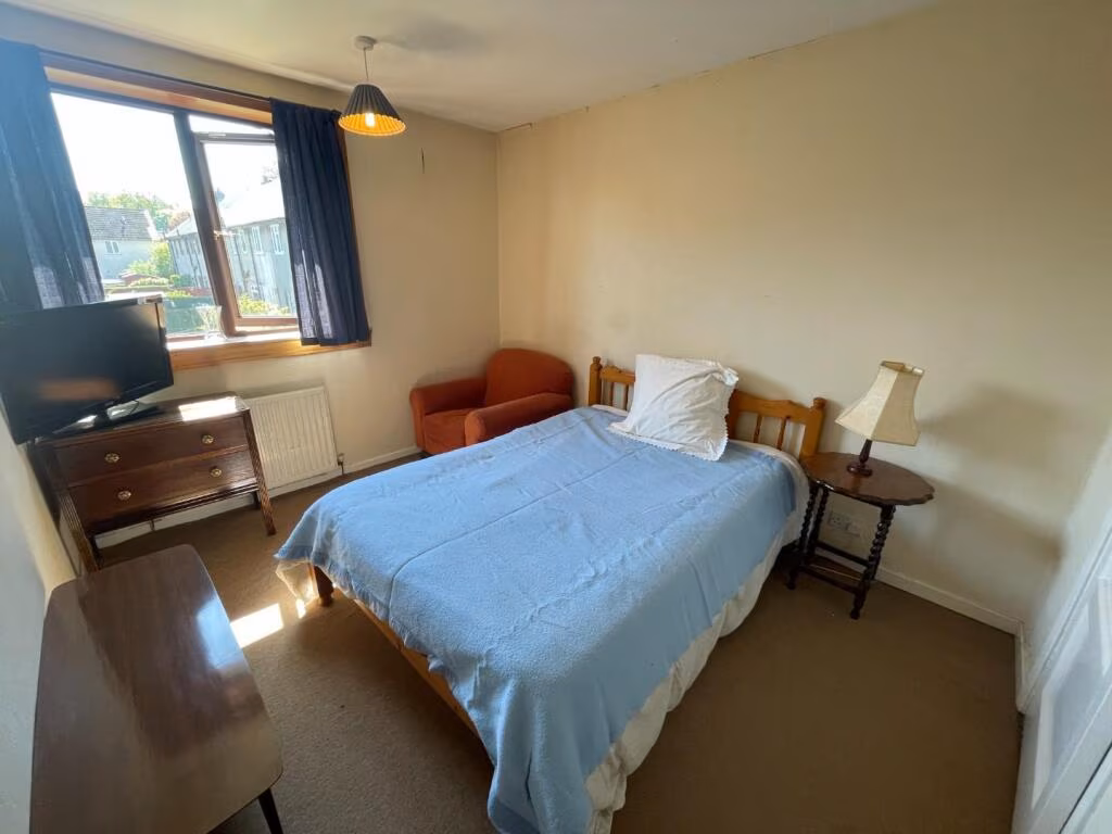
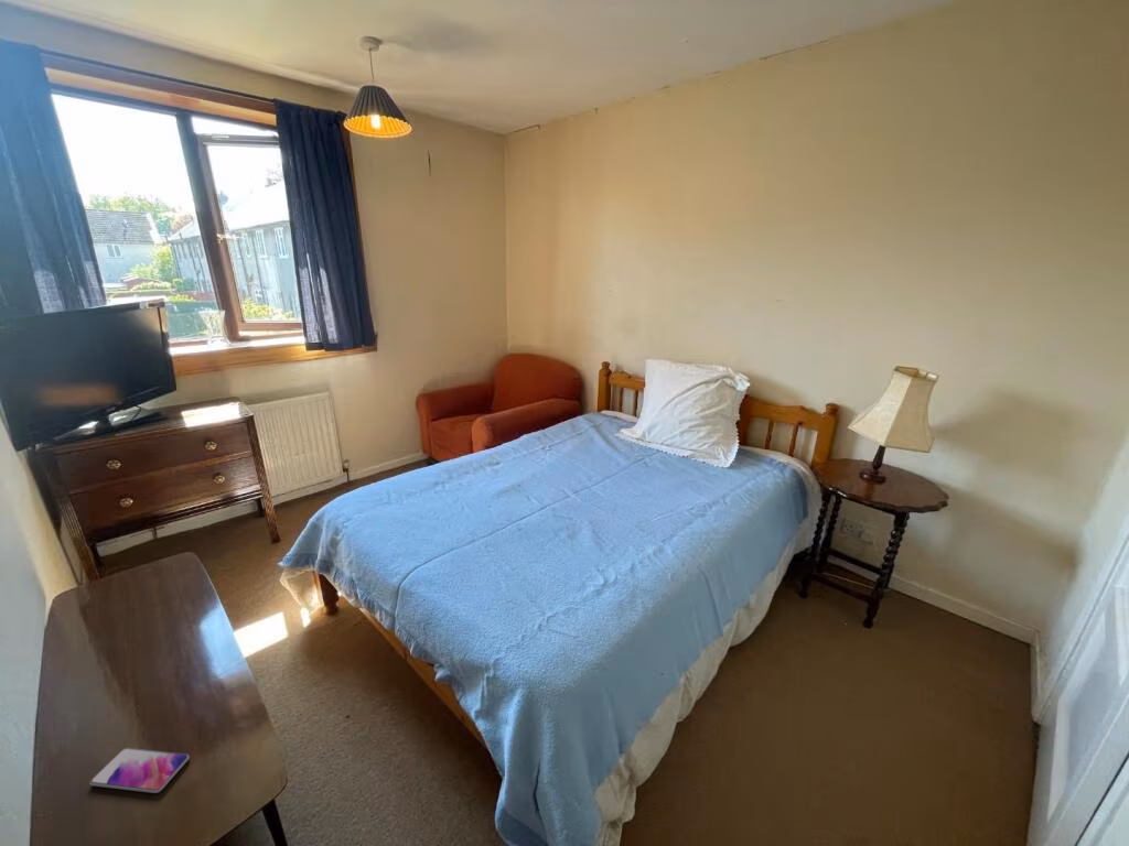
+ smartphone (140, 769)
